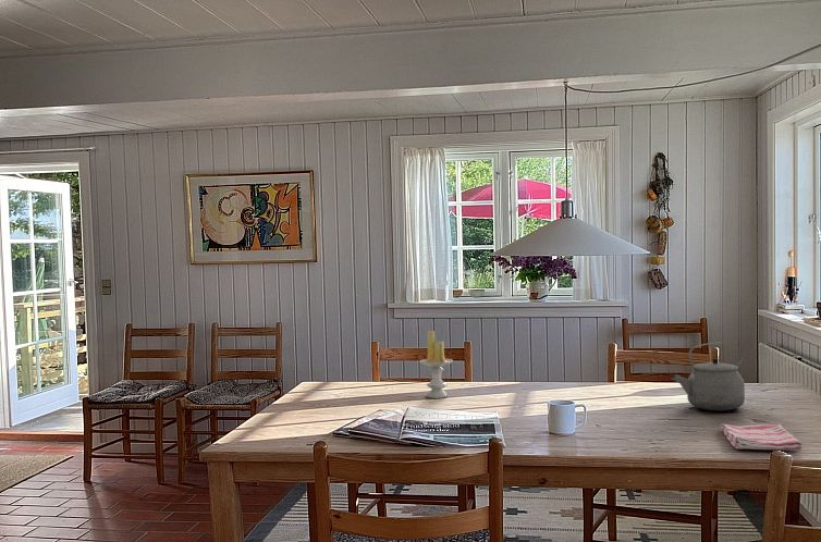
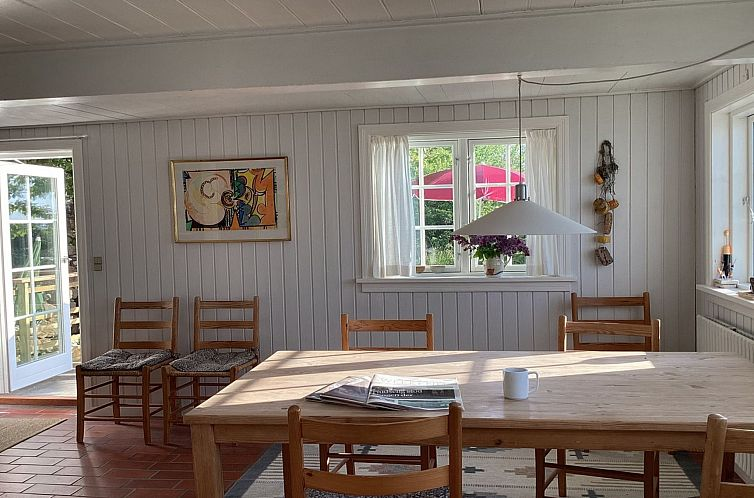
- tea kettle (708, 375)
- candle (436, 362)
- dish towel (759, 434)
